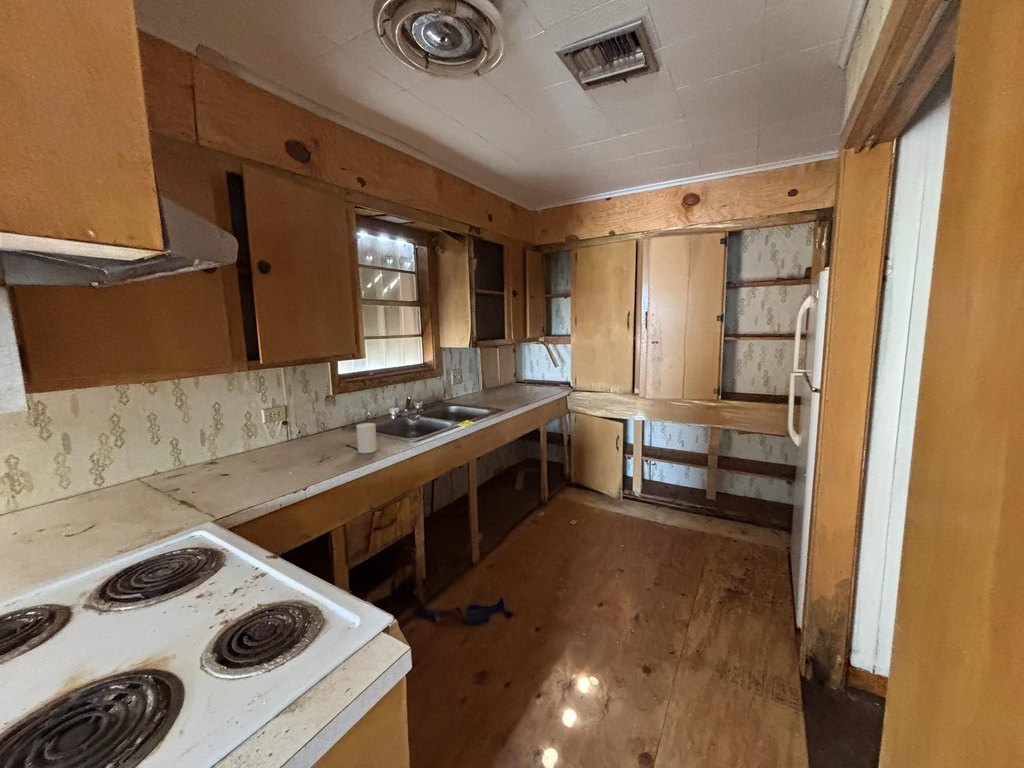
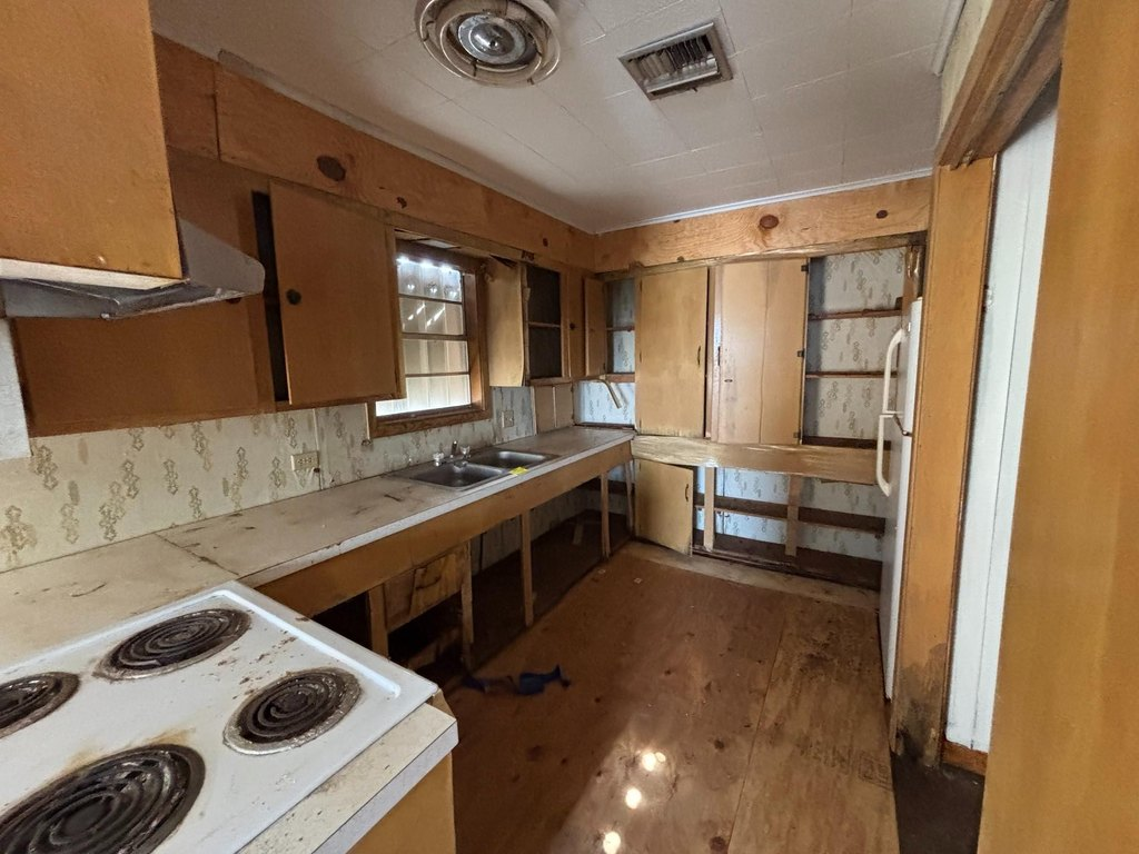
- cup (366, 437)
